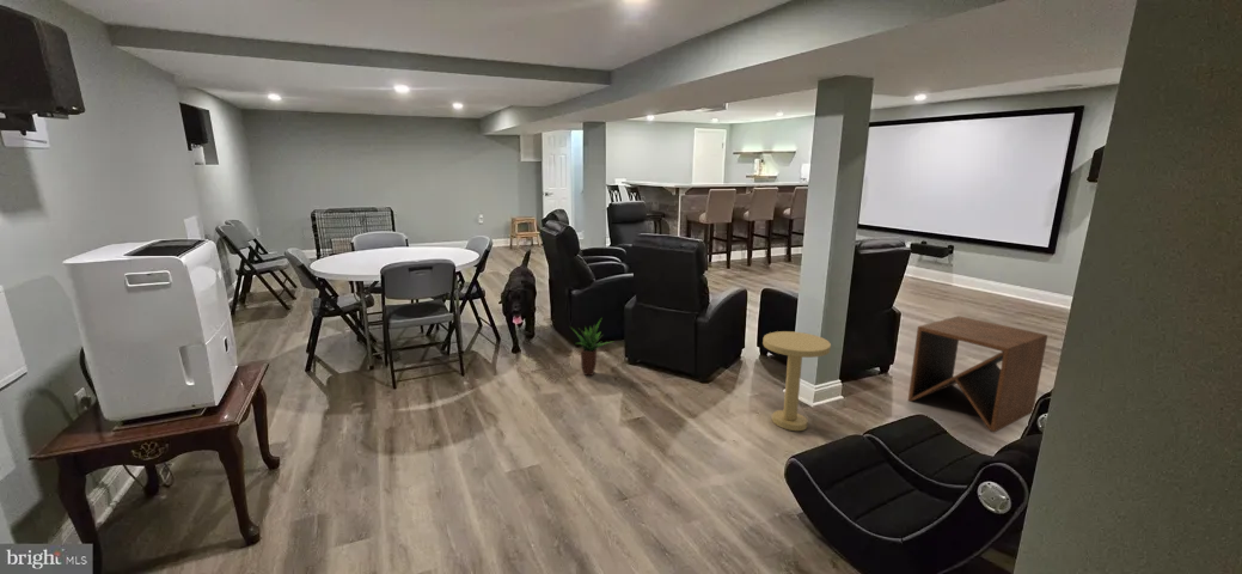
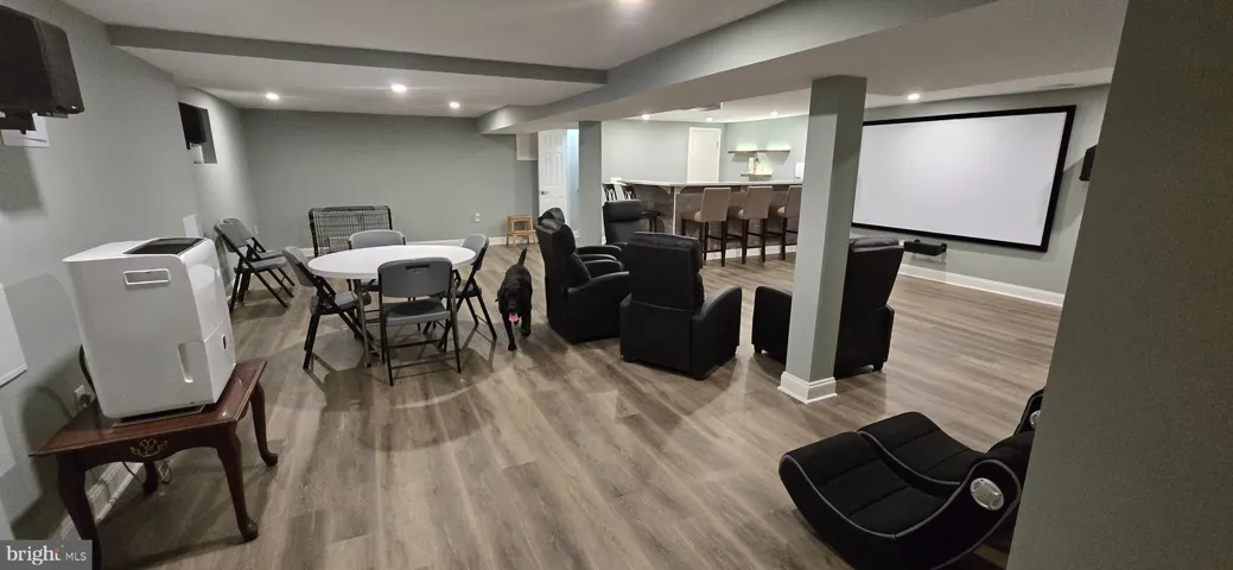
- potted plant (592, 346)
- side table (974, 368)
- side table (793, 381)
